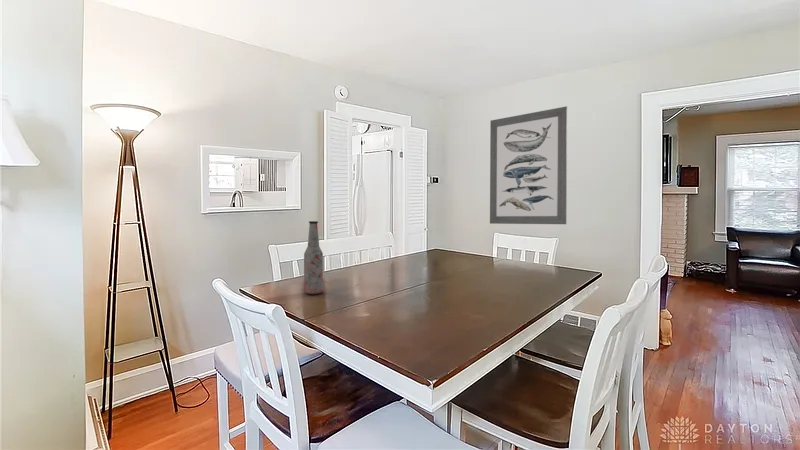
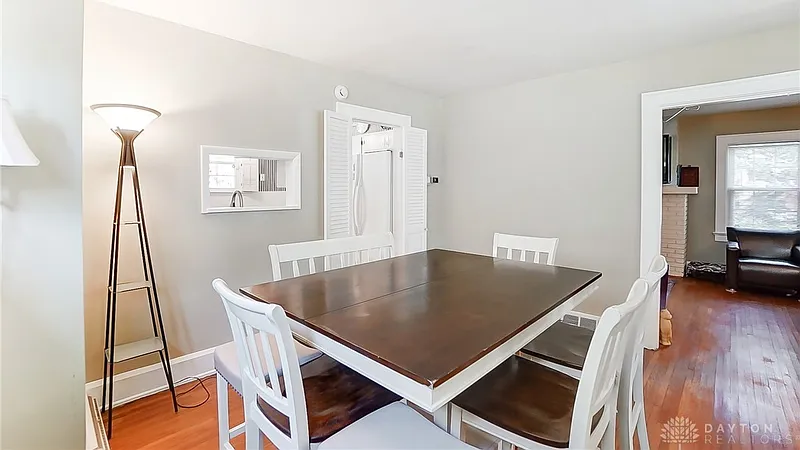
- wall art (526, 169)
- bottle (313, 257)
